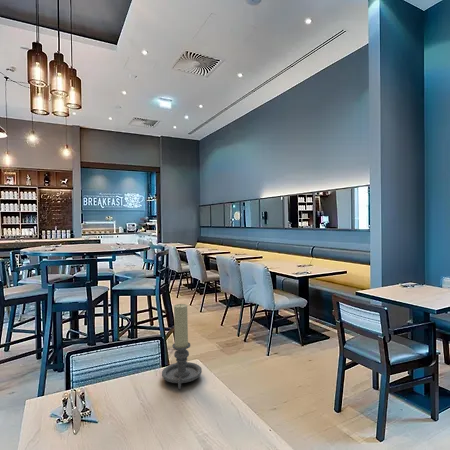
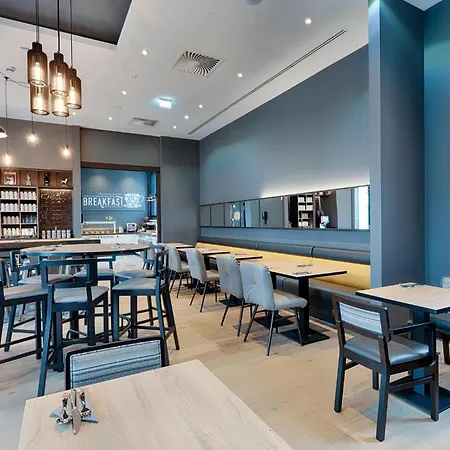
- candle holder (180, 342)
